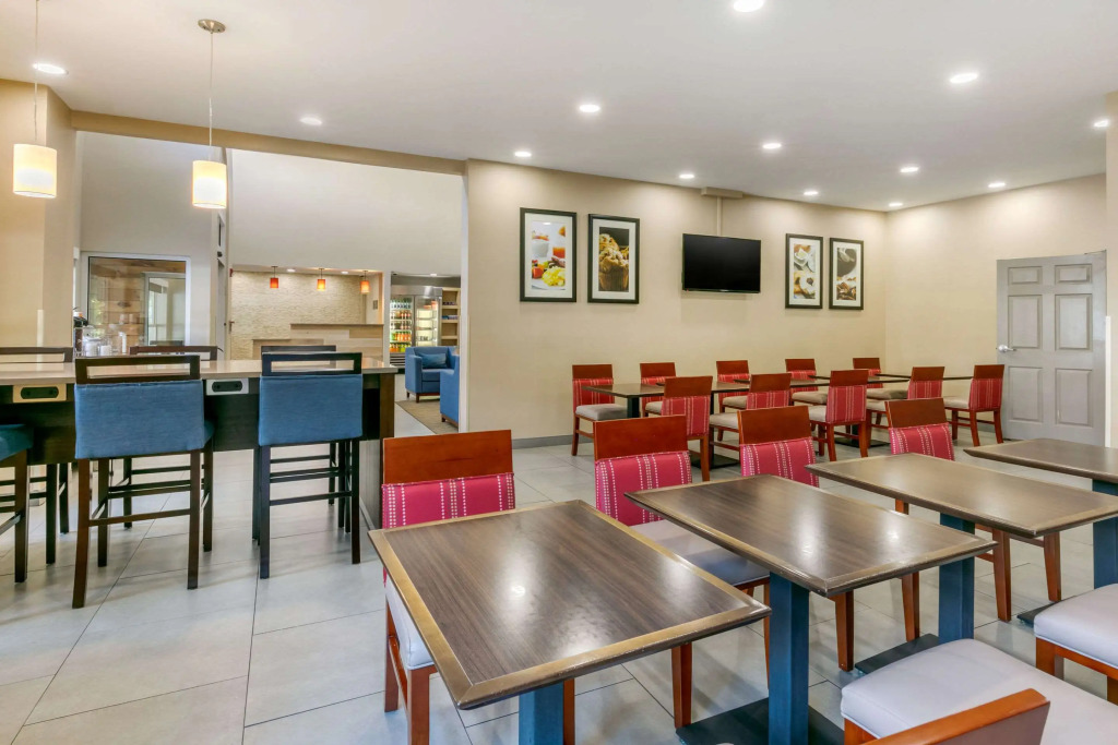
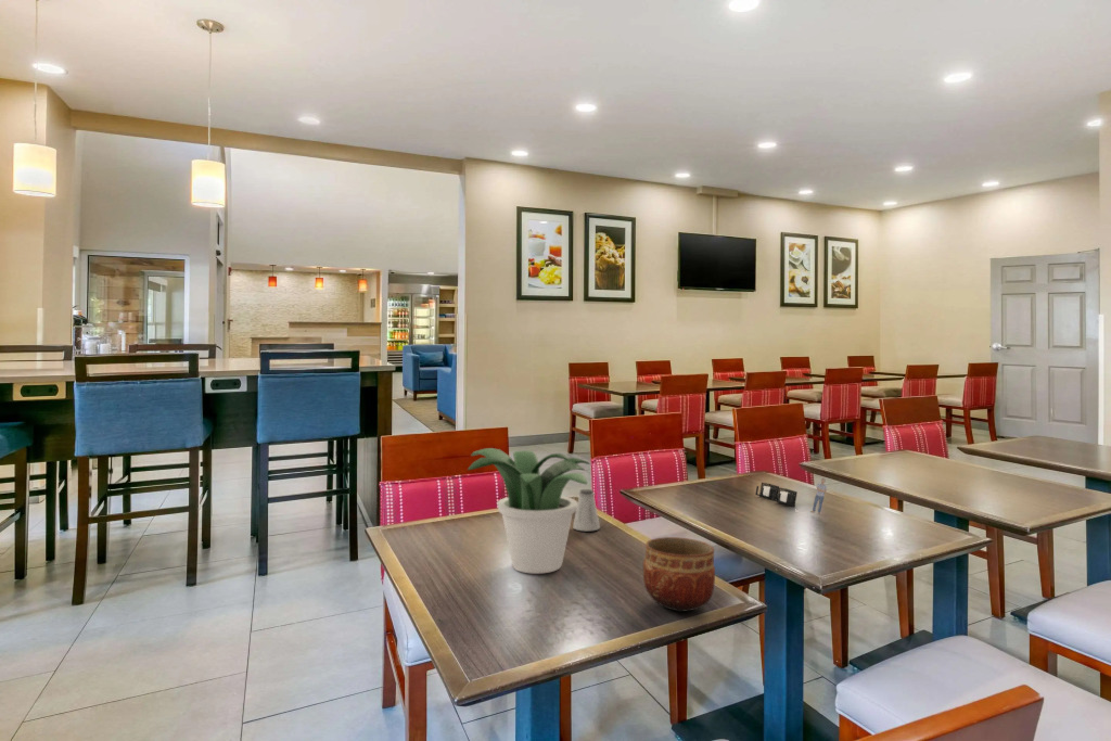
+ potted plant (525, 507)
+ napkin holder (788, 489)
+ bowl (678, 575)
+ saltshaker (586, 509)
